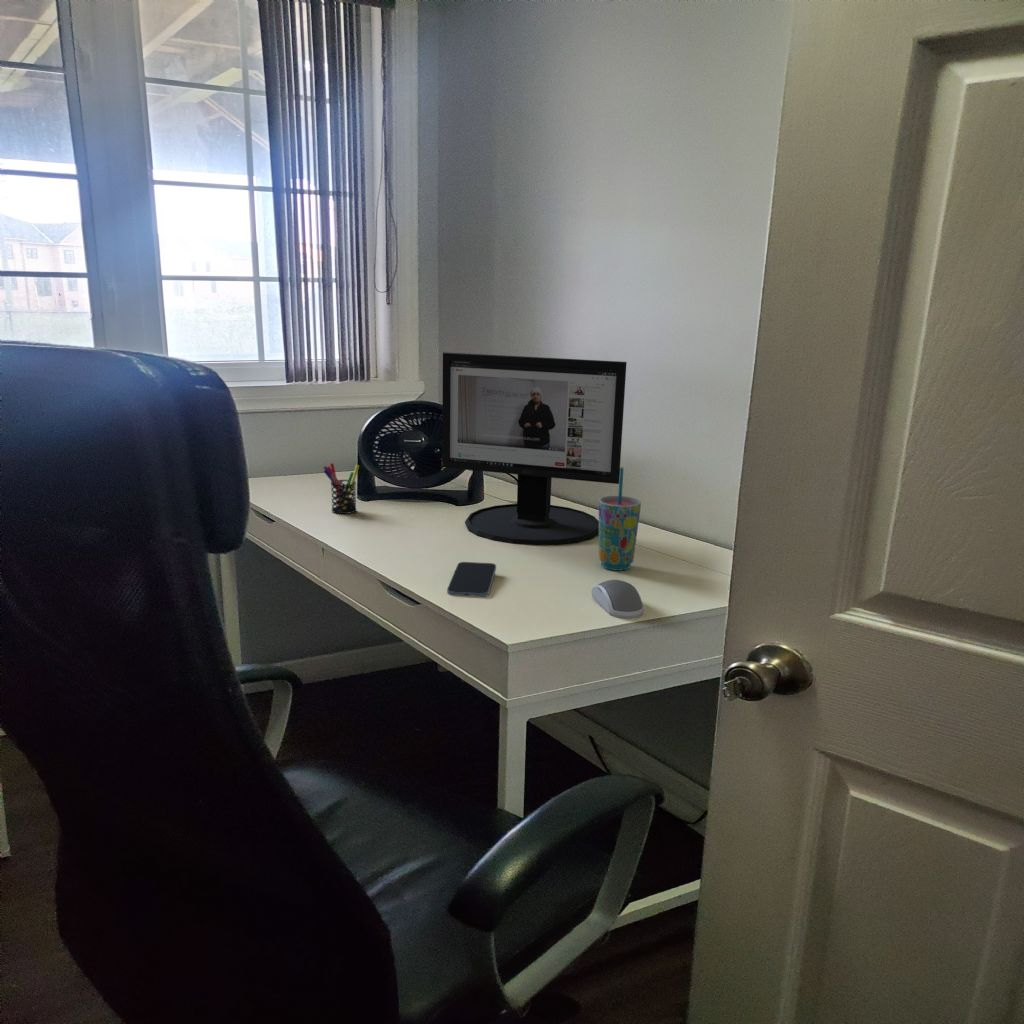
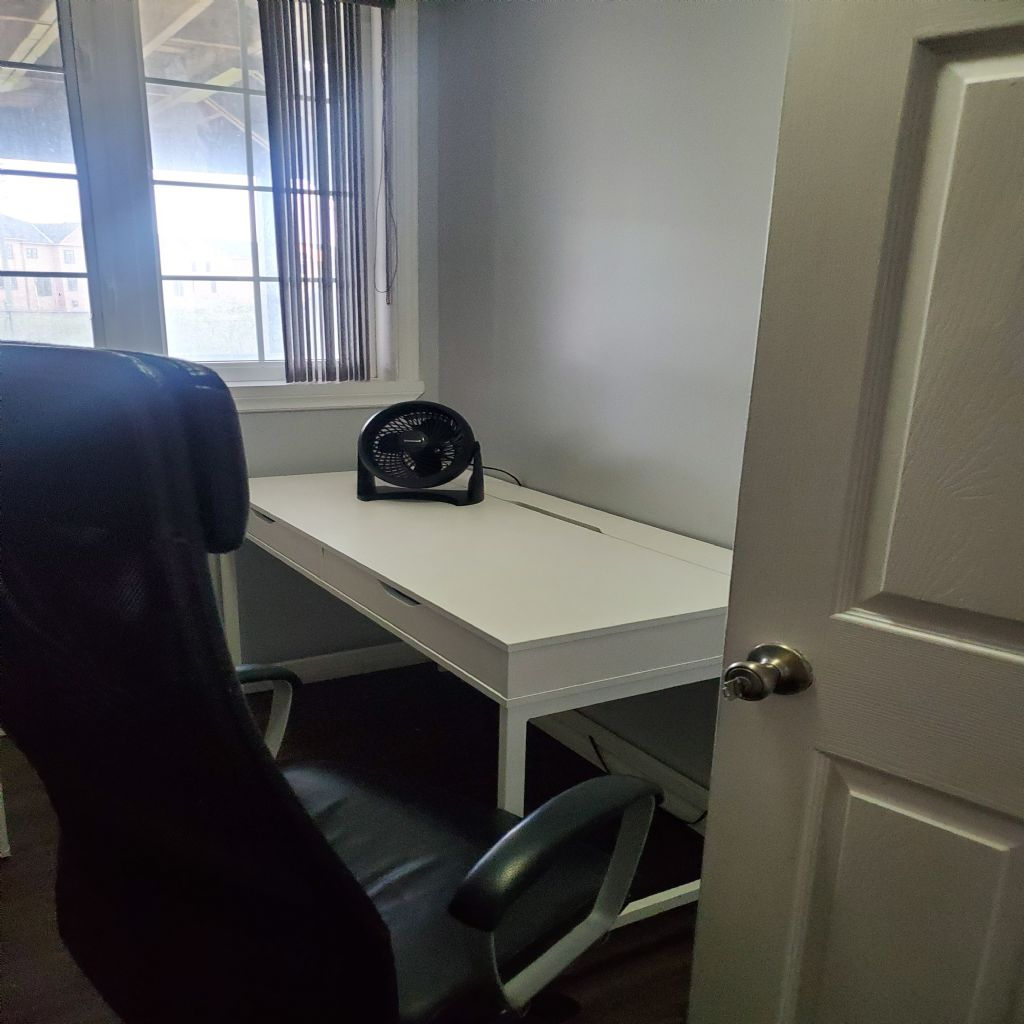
- pen holder (343, 486)
- smartphone (472, 578)
- computer monitor (527, 443)
- computer mouse (618, 593)
- cup (618, 517)
